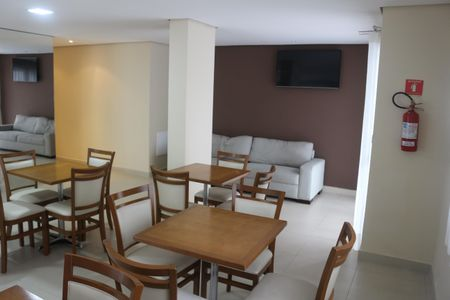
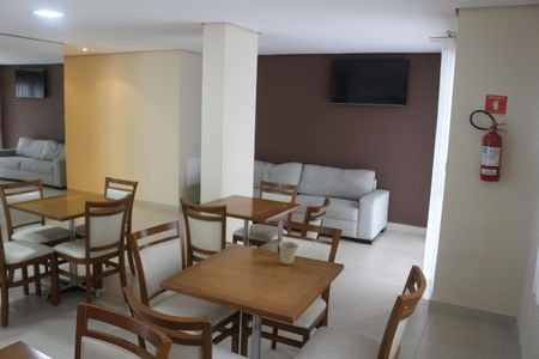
+ cup (287, 254)
